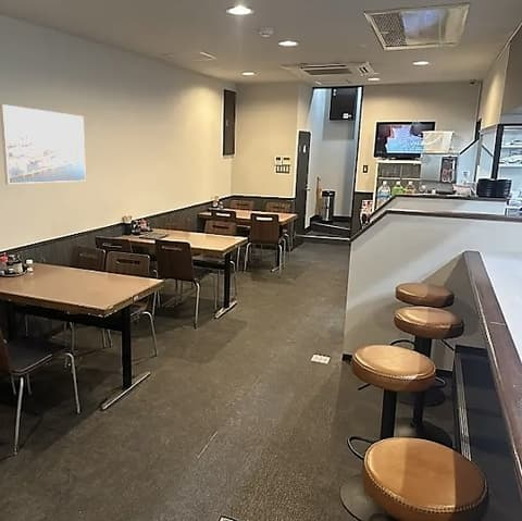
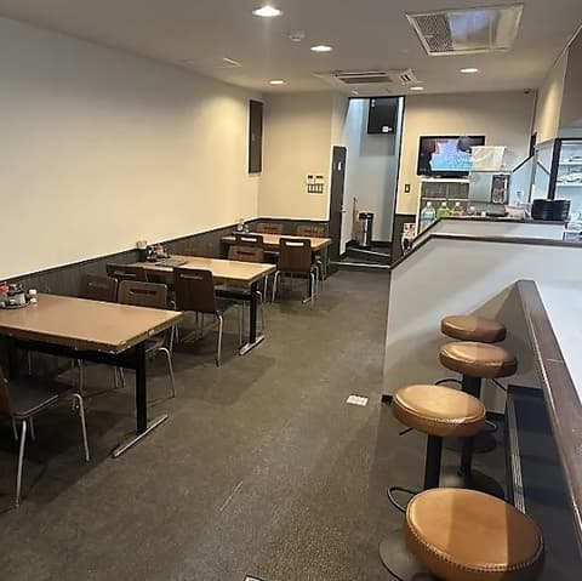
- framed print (48, 147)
